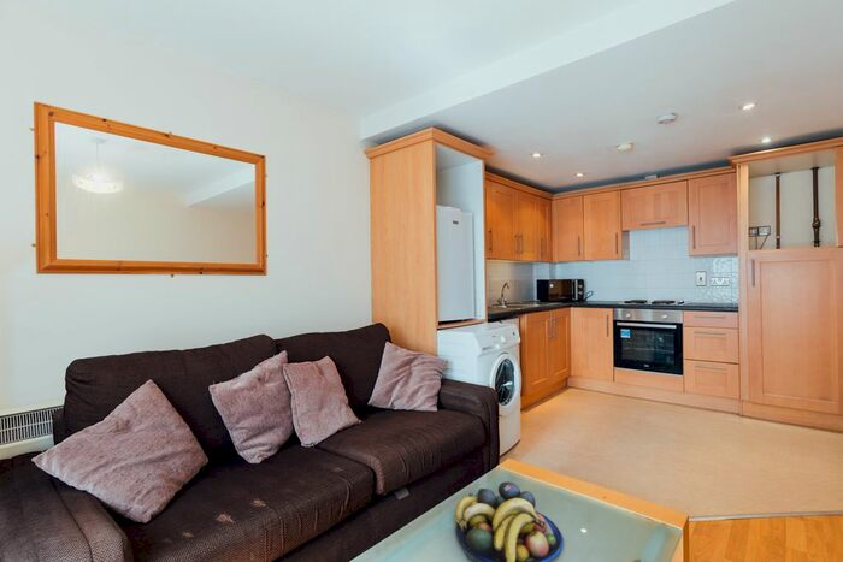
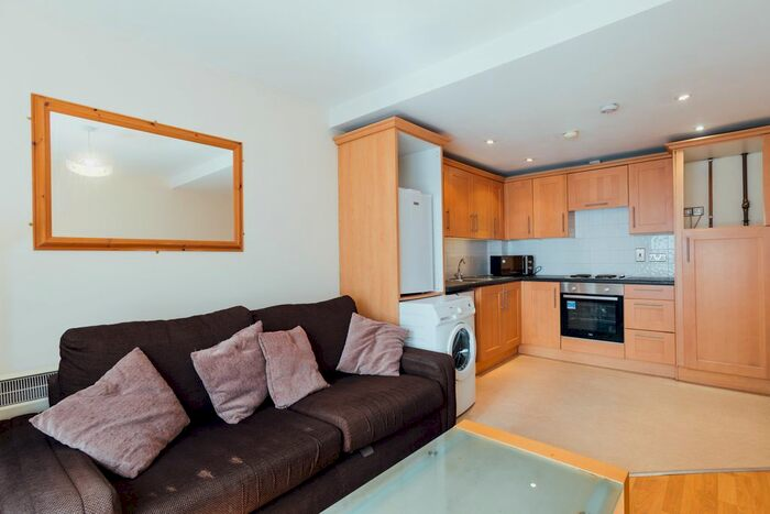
- fruit bowl (508, 515)
